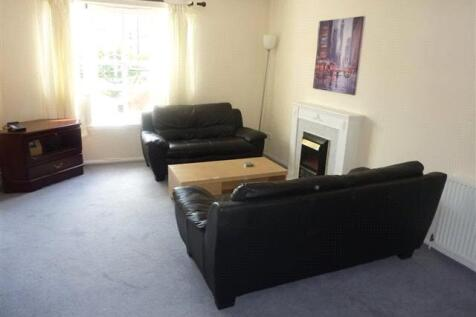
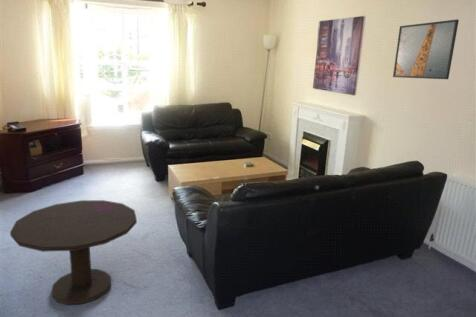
+ side table (80, 254)
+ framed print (422, 51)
